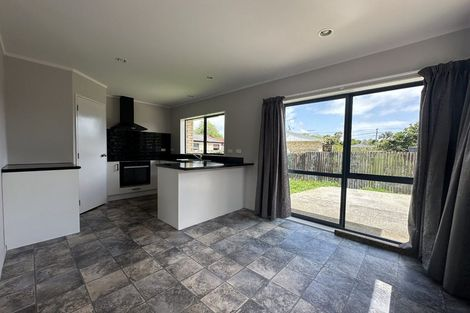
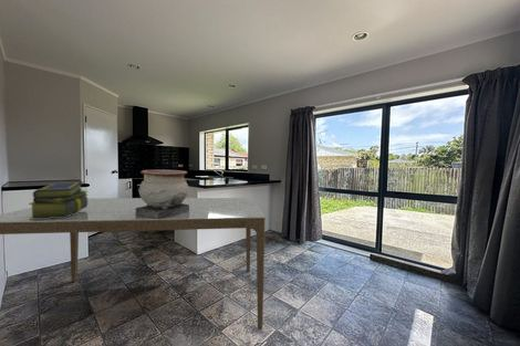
+ stack of books (61, 198)
+ pottery (164, 191)
+ dining table (152, 230)
